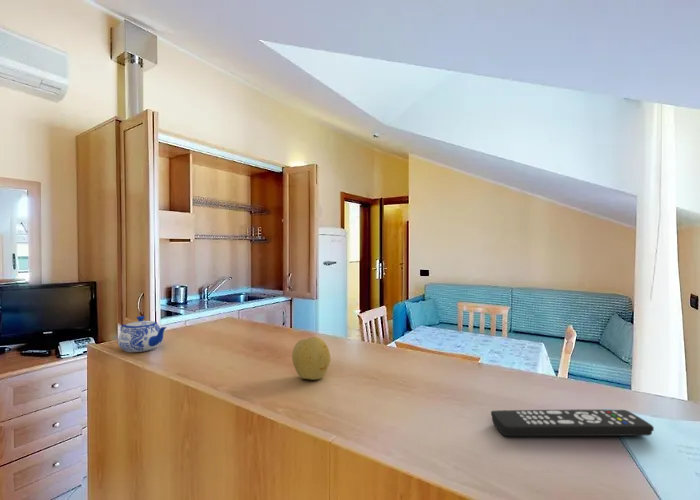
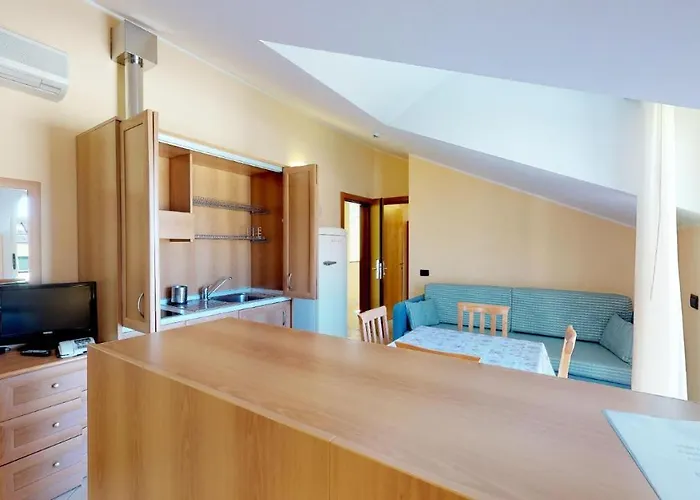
- teapot (143, 332)
- fruit (311, 357)
- remote control (568, 423)
